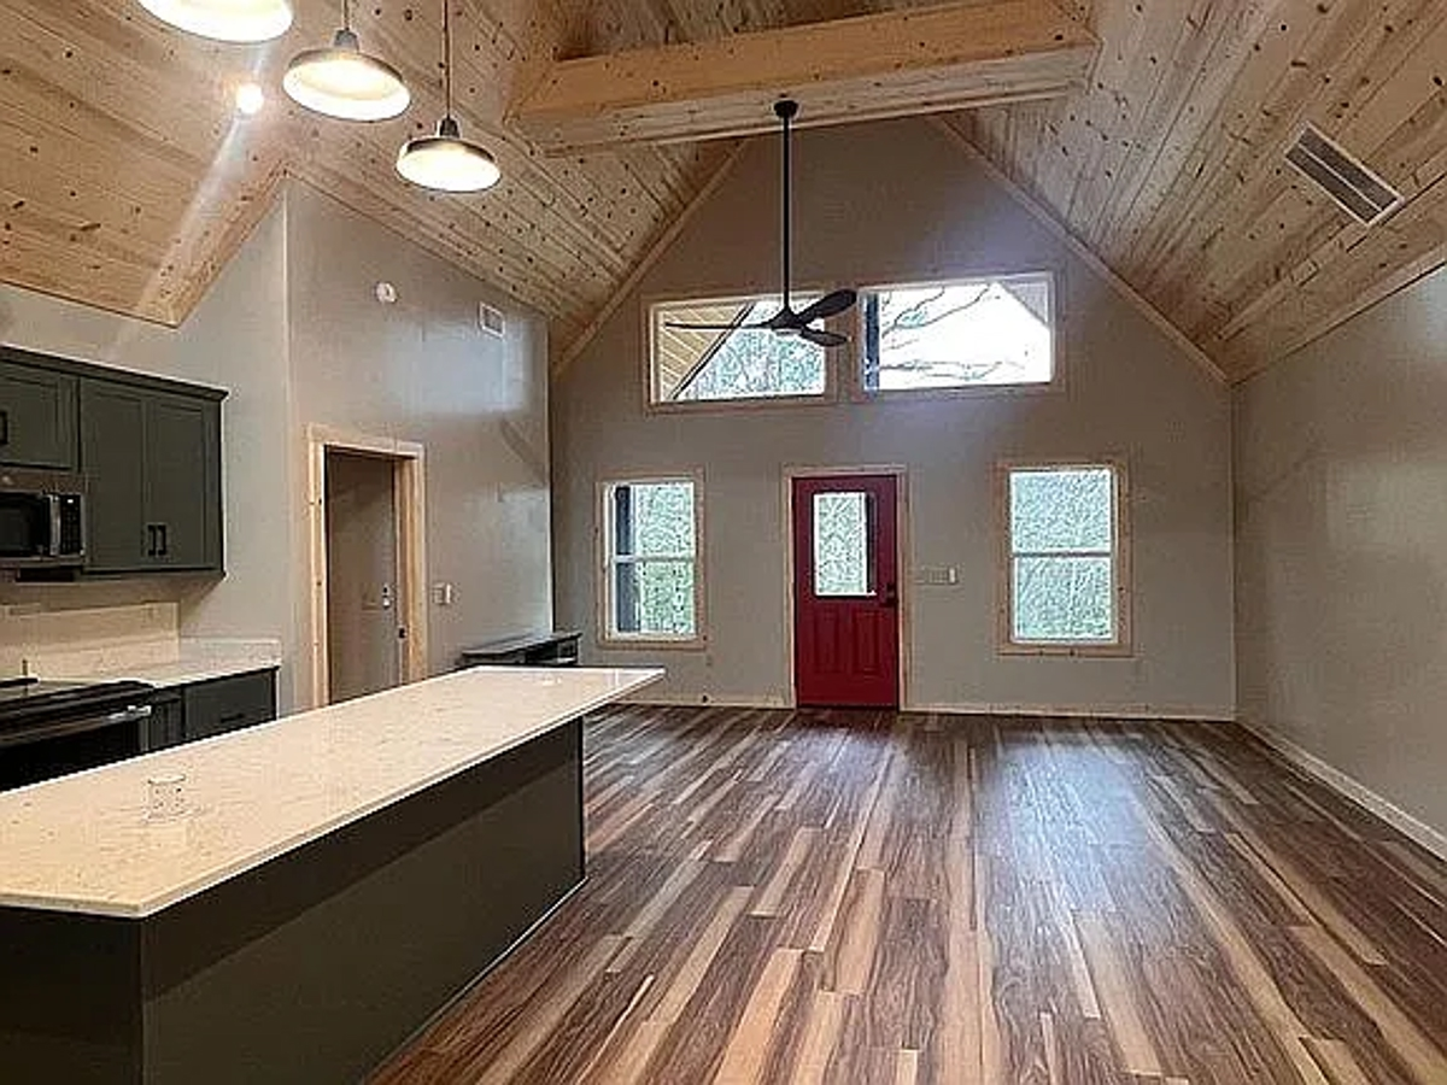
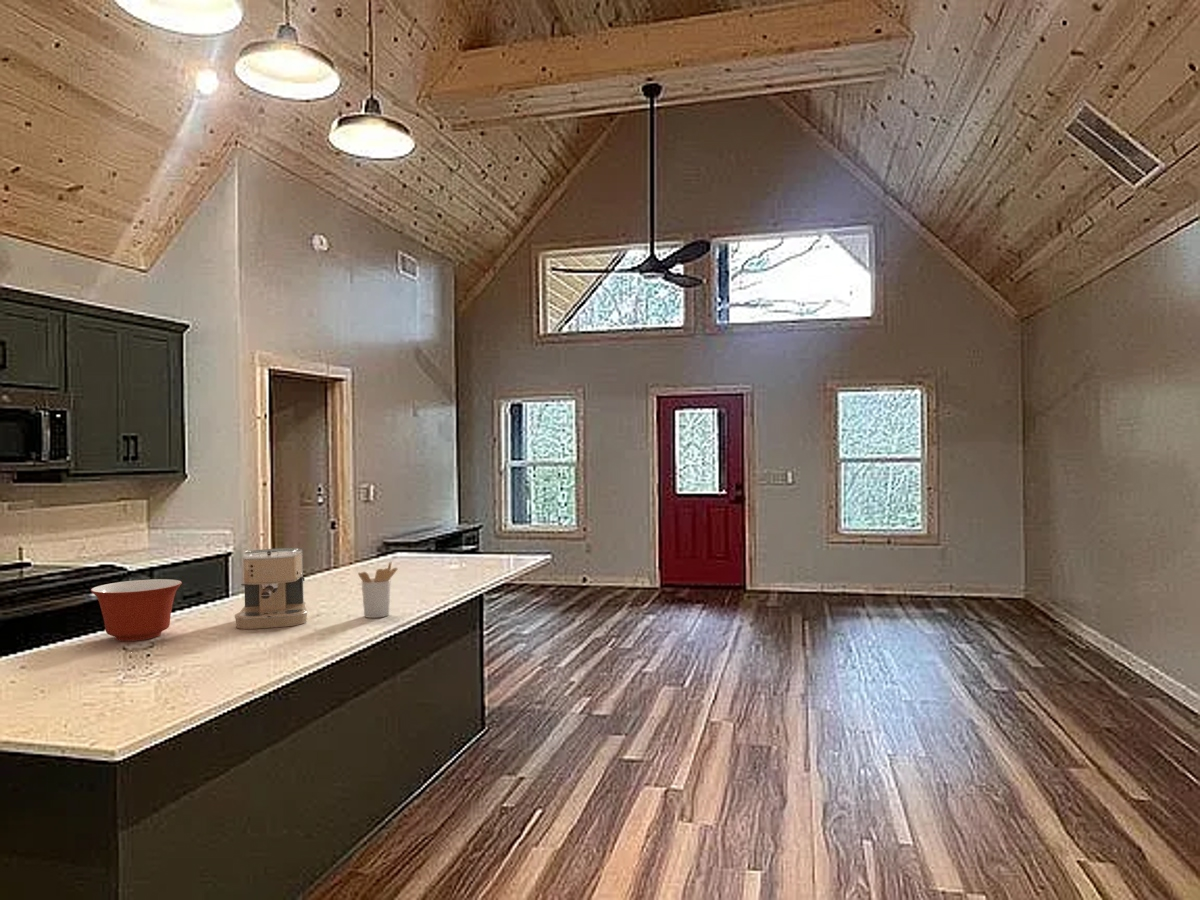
+ utensil holder (379, 590)
+ mixing bowl (137, 611)
+ coffee maker (271, 585)
